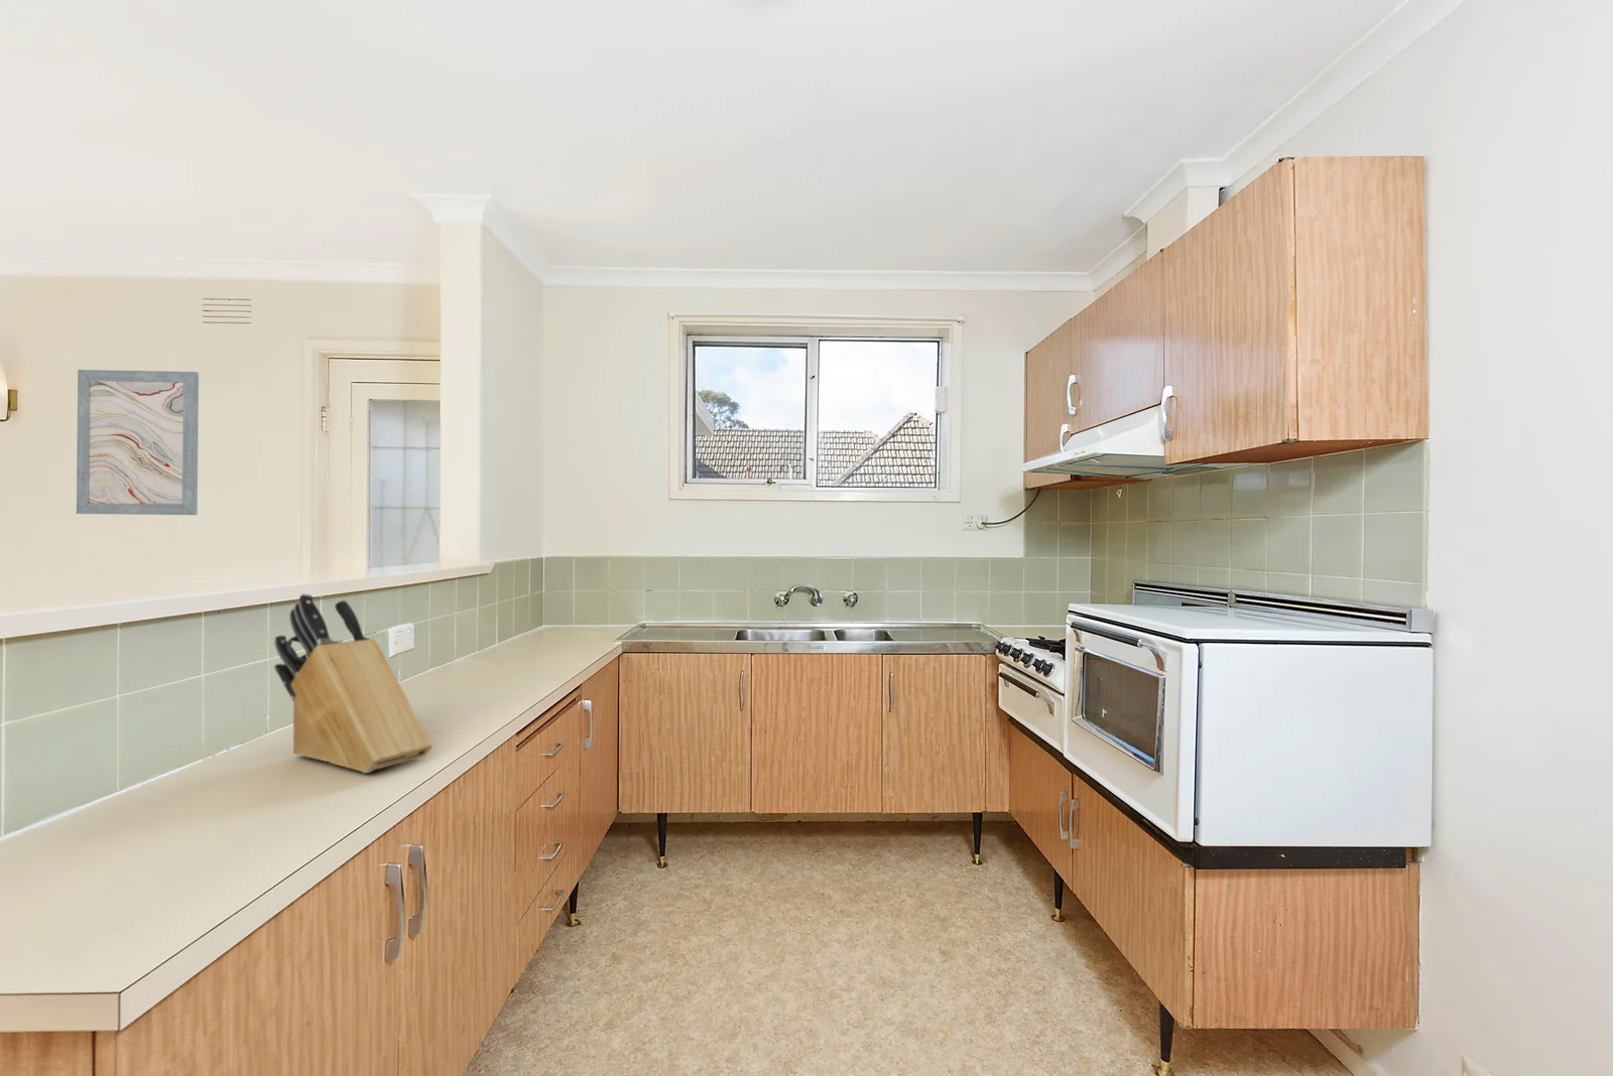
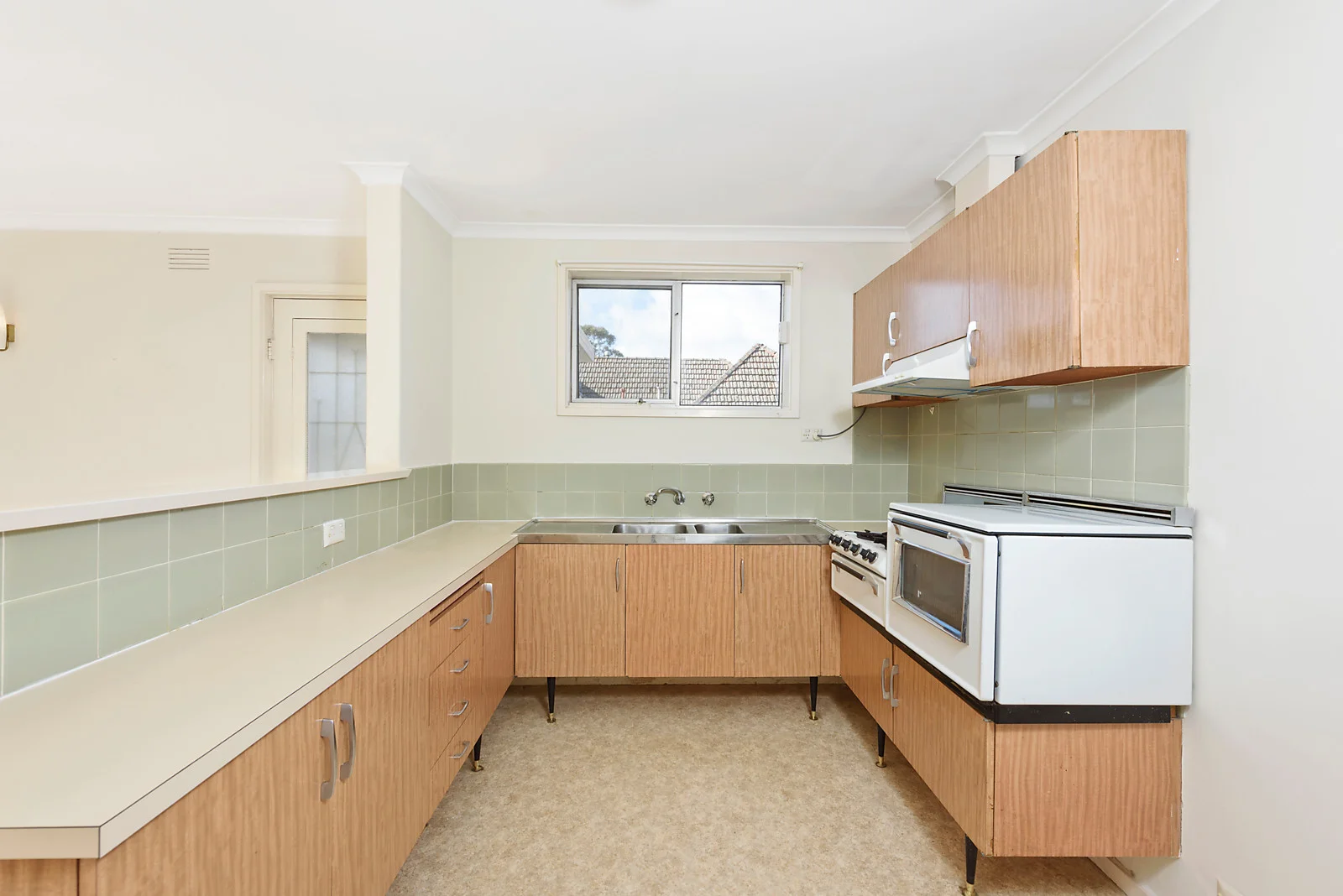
- wall art (137, 442)
- knife block (348, 675)
